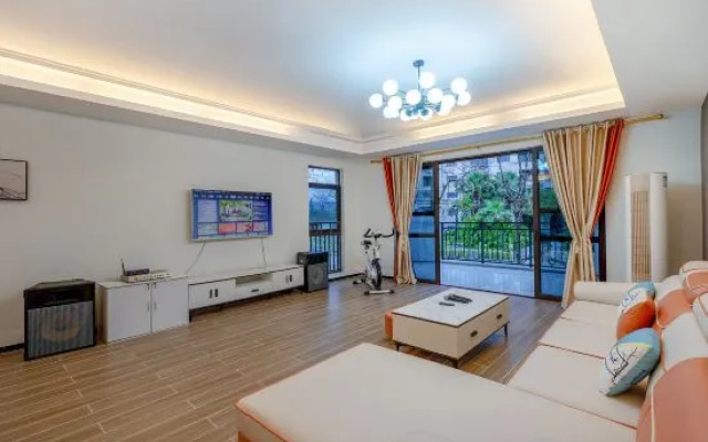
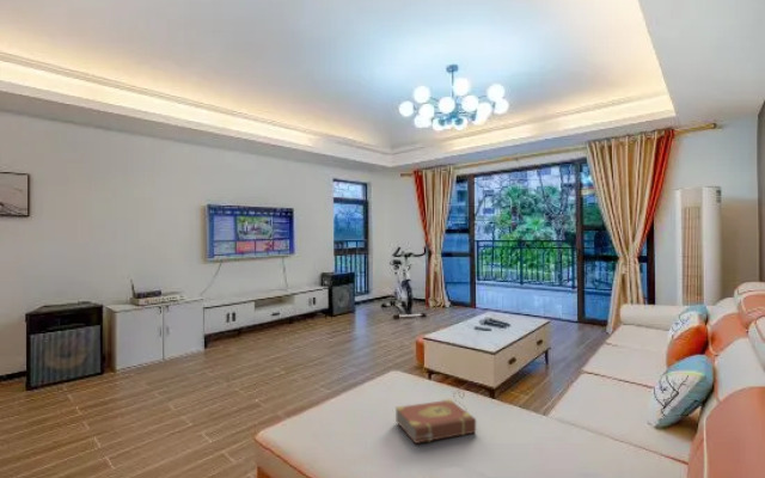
+ book (434, 410)
